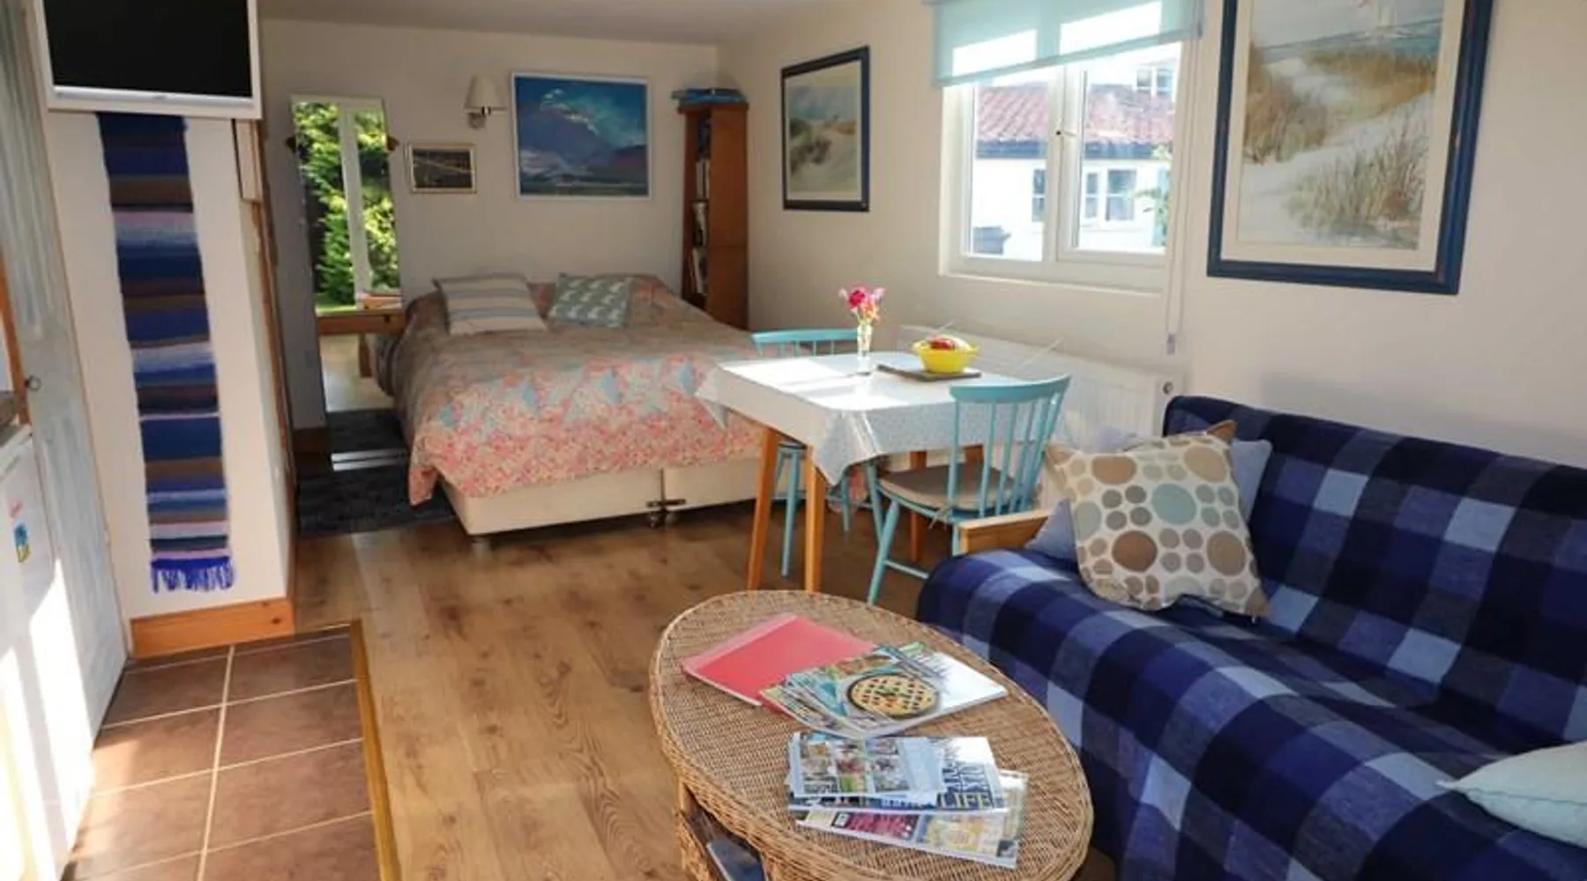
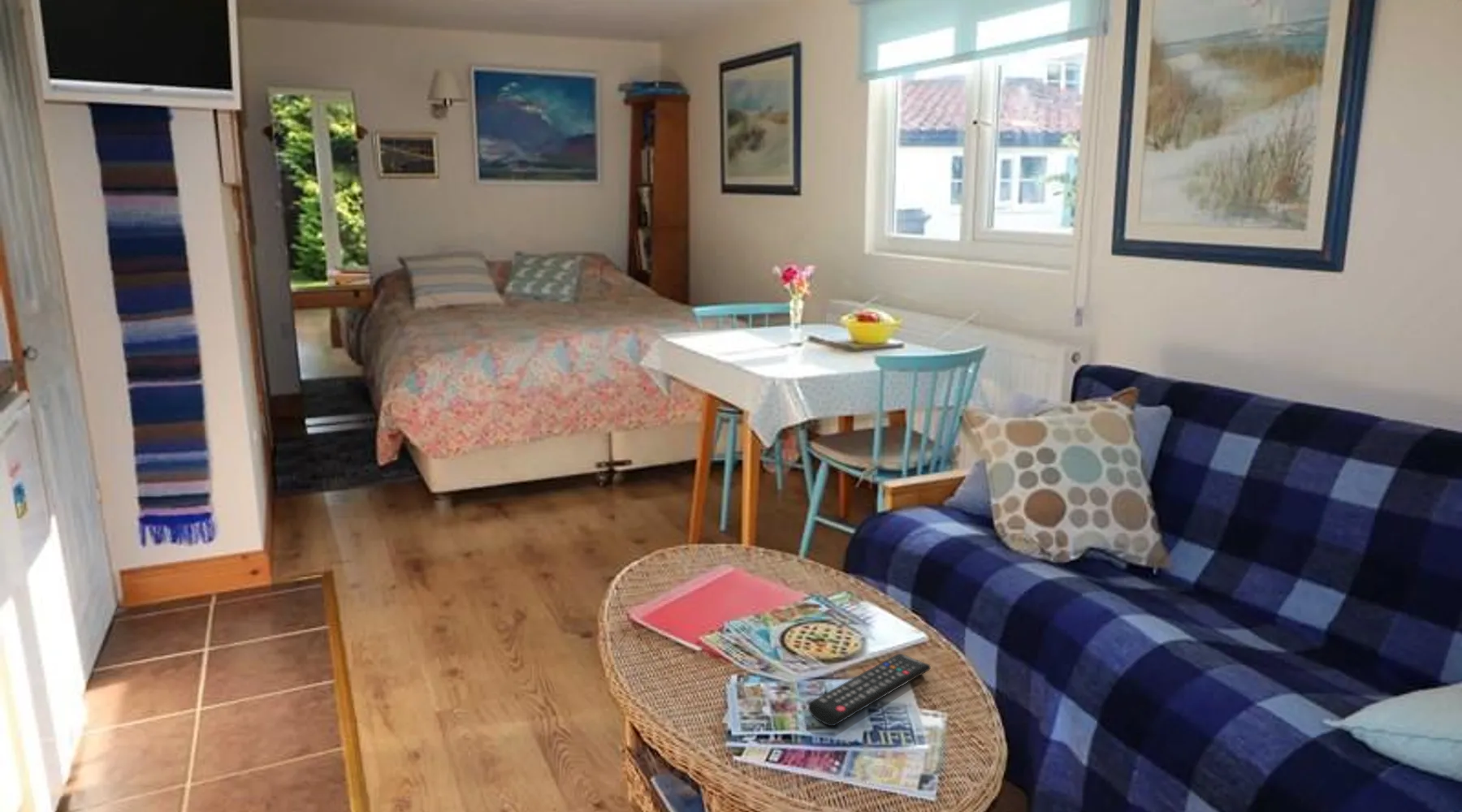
+ remote control (872, 688)
